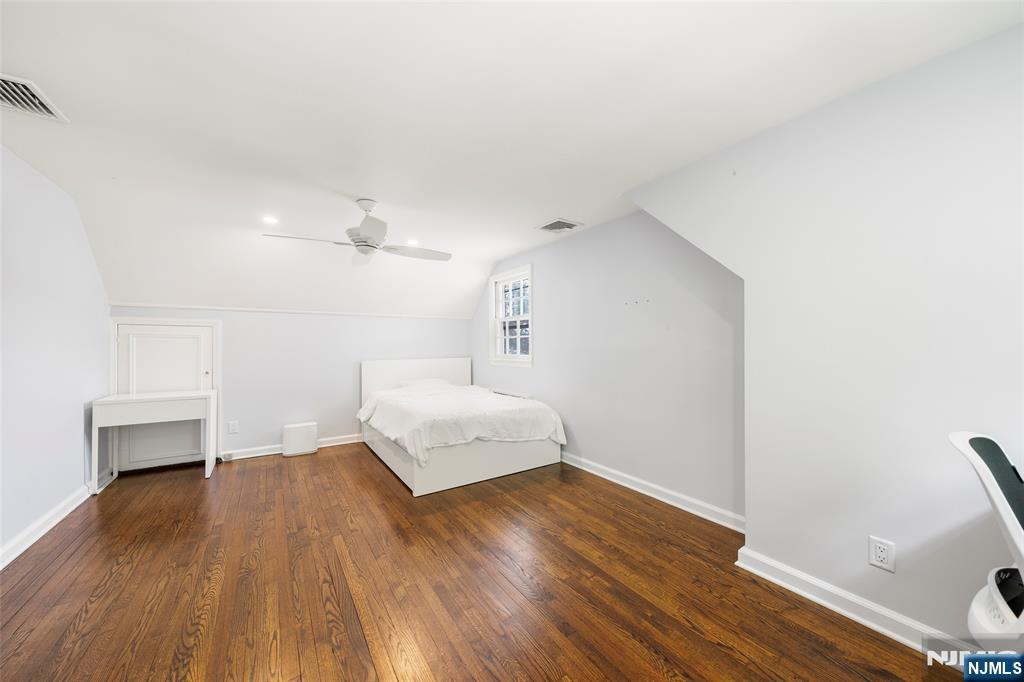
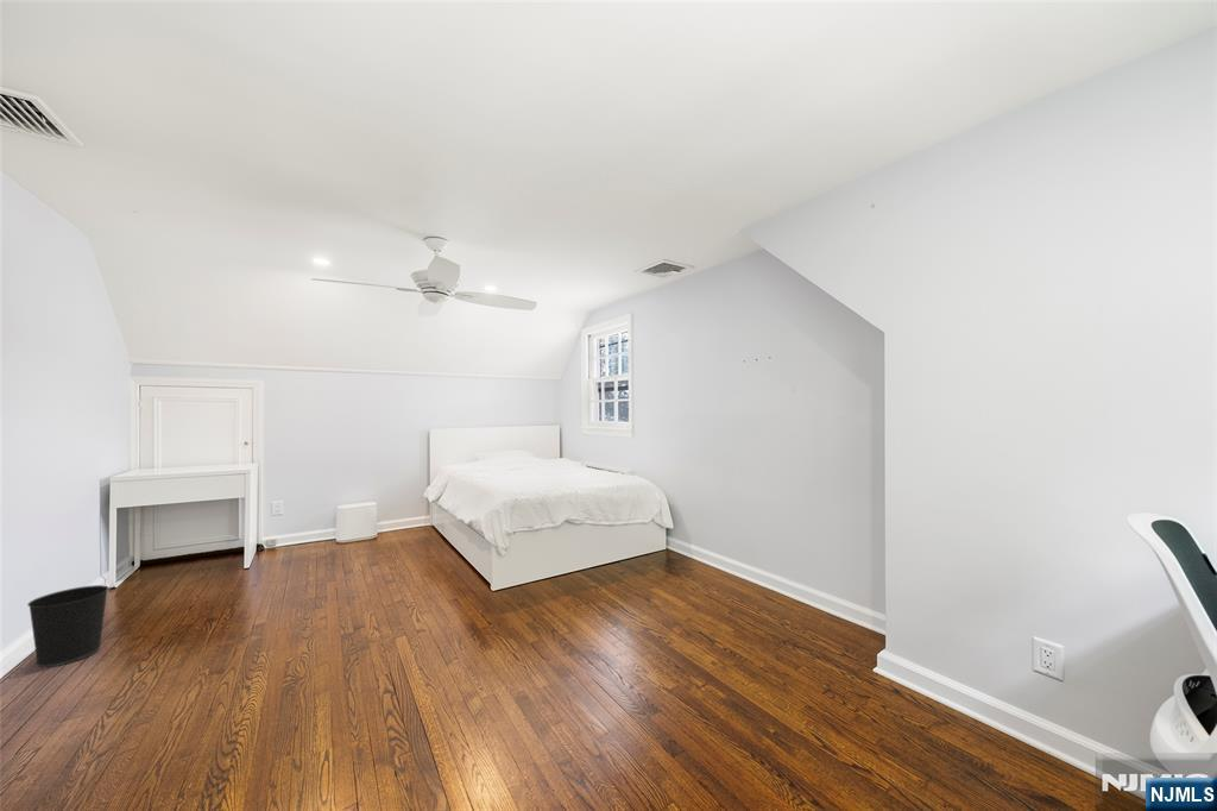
+ wastebasket (69, 625)
